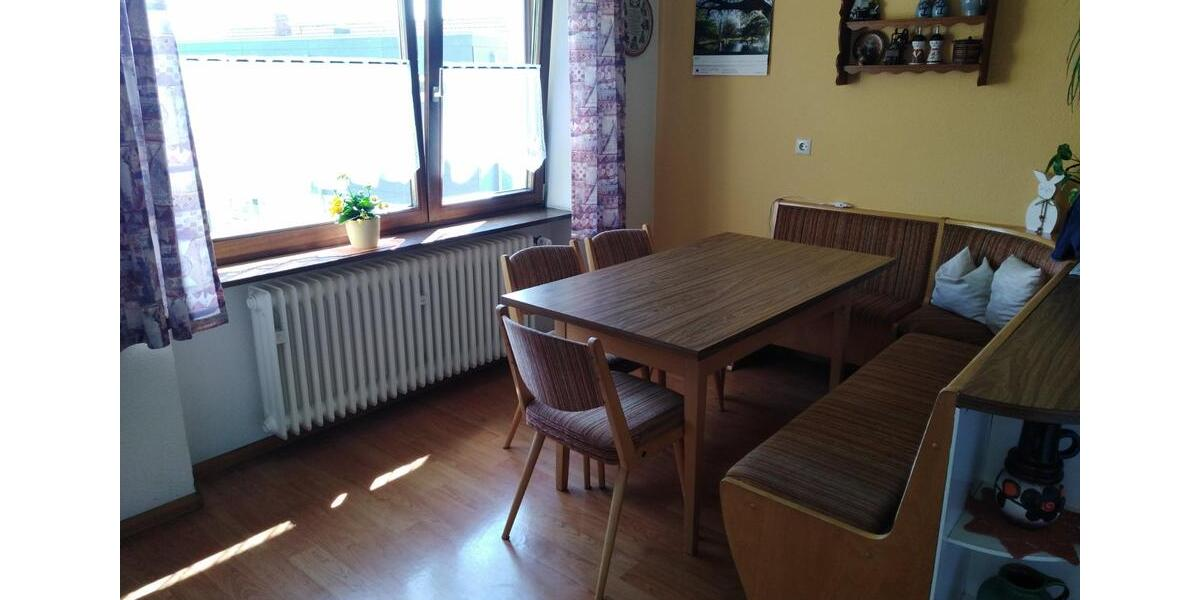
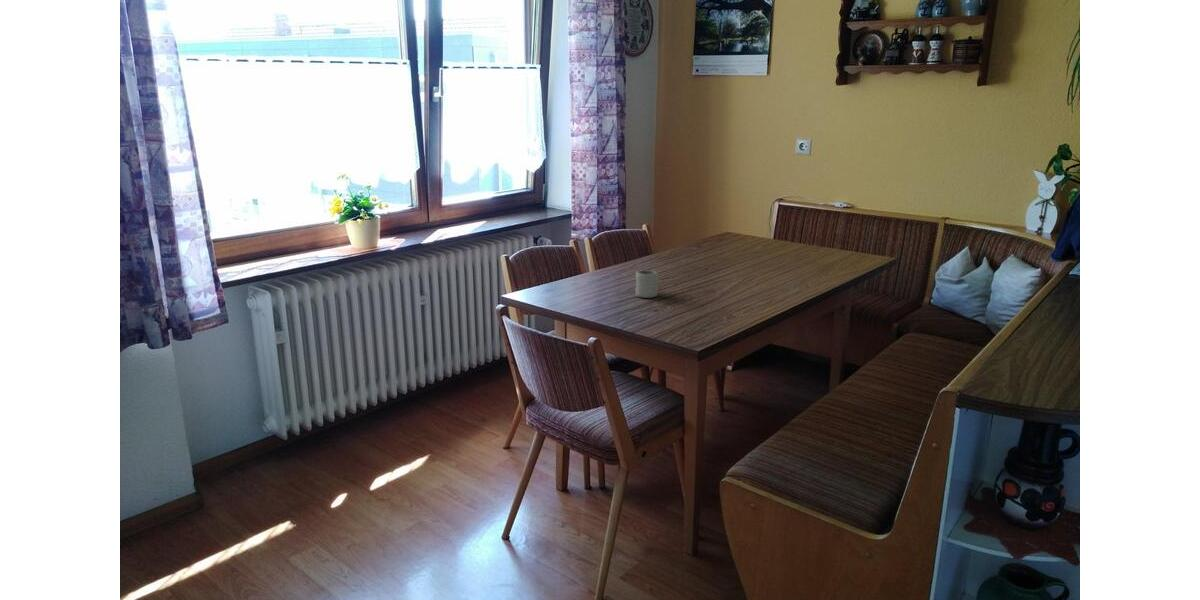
+ cup (648, 283)
